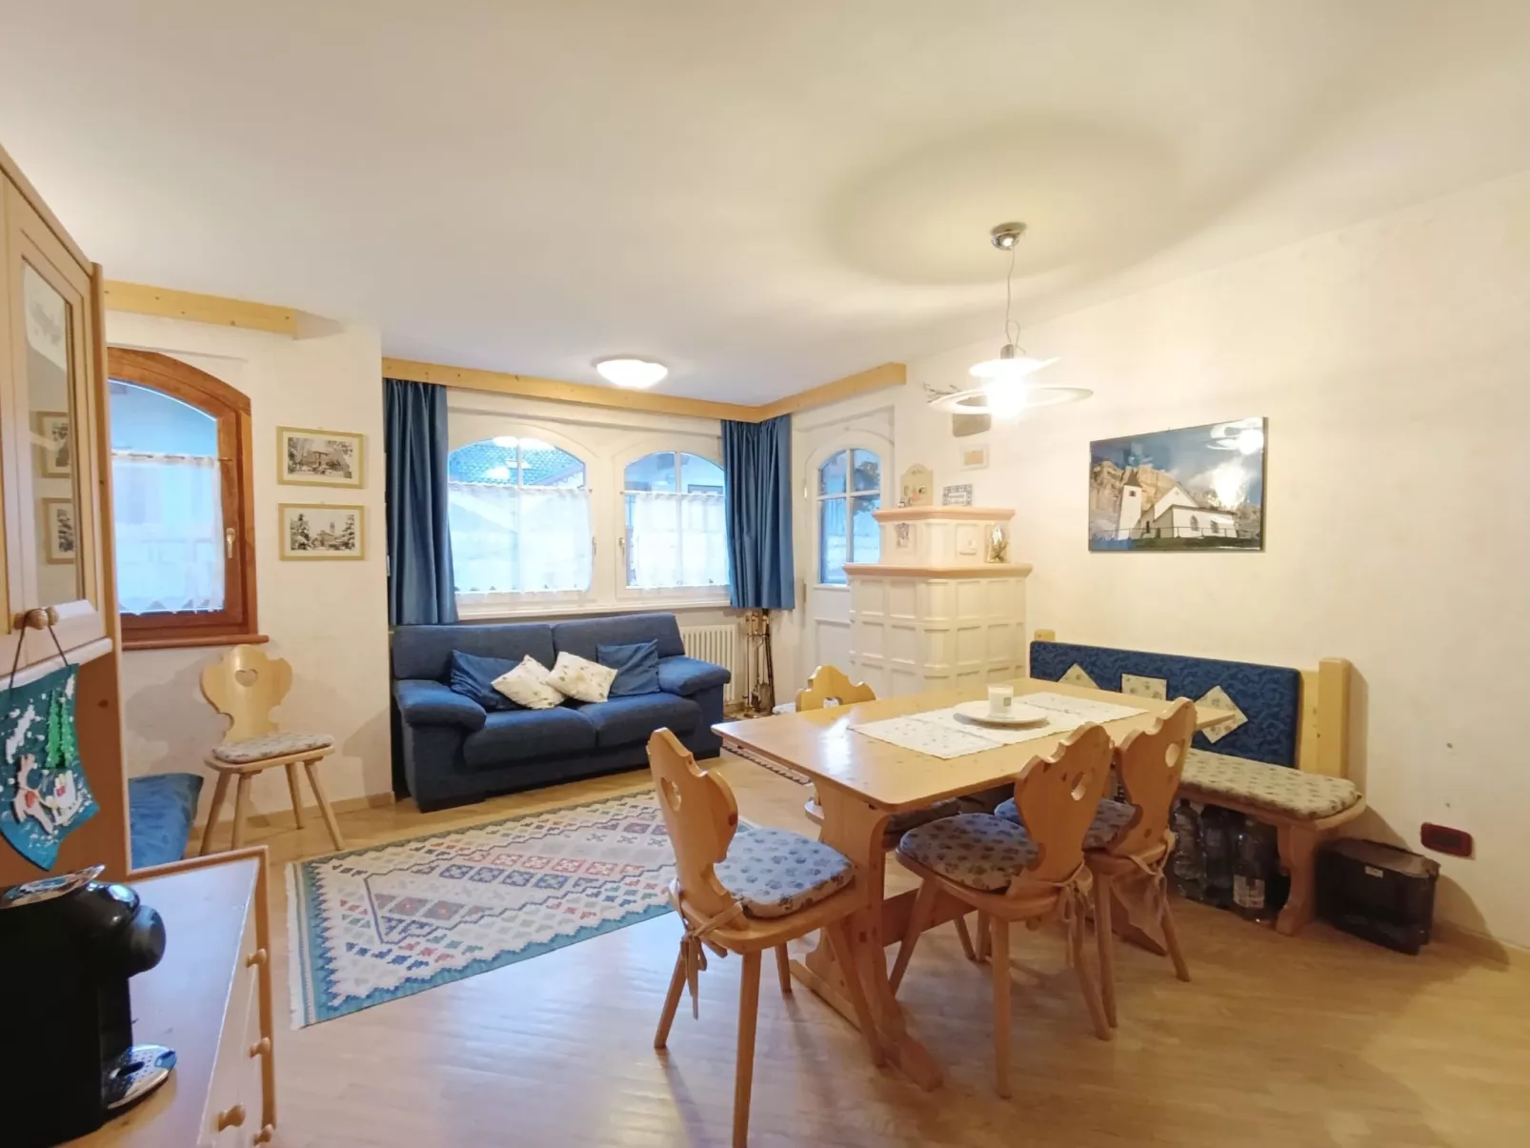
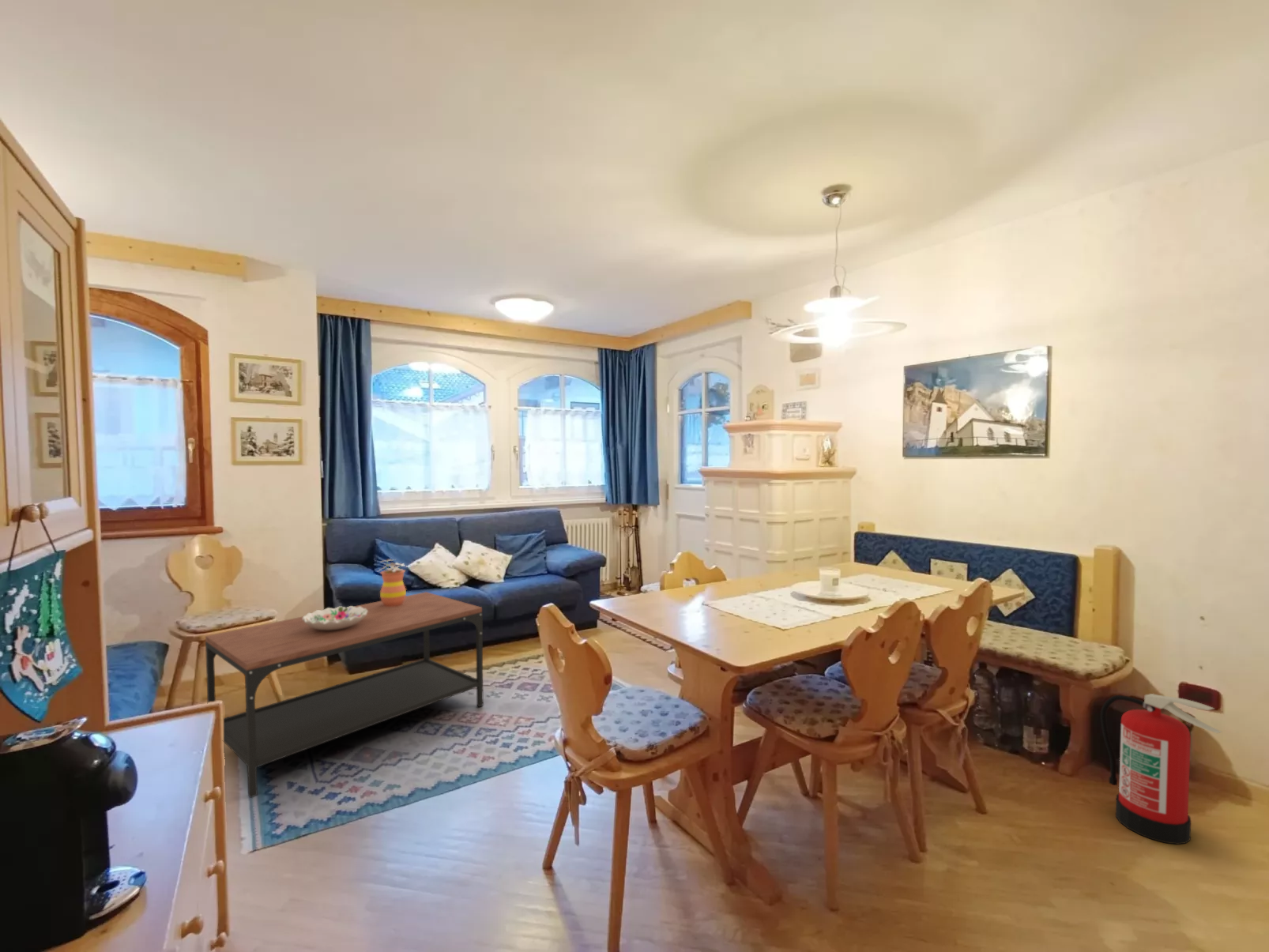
+ decorative bowl (336, 619)
+ coffee table (359, 678)
+ flowerpot (394, 581)
+ fire extinguisher (1154, 758)
